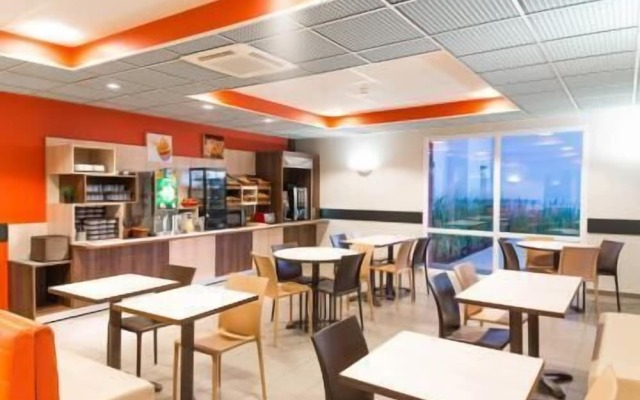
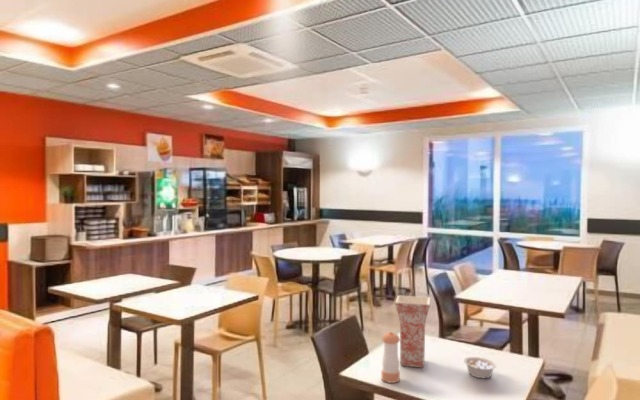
+ vase (412, 331)
+ legume (480, 367)
+ pepper shaker (390, 355)
